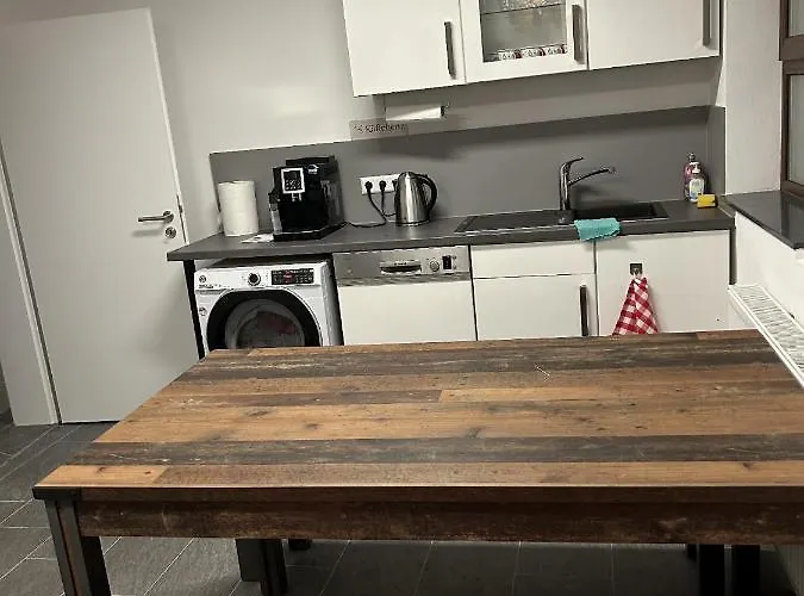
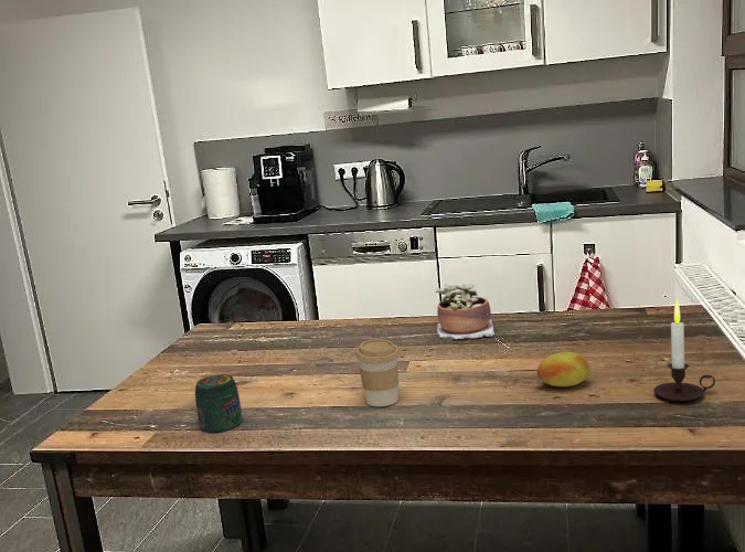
+ coffee cup (379, 372)
+ jar (217, 402)
+ candle (683, 347)
+ fruit (563, 369)
+ succulent plant (462, 307)
